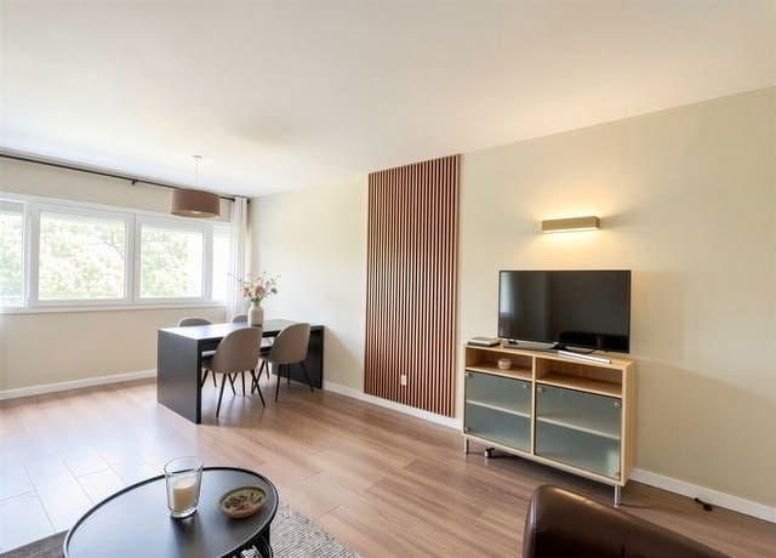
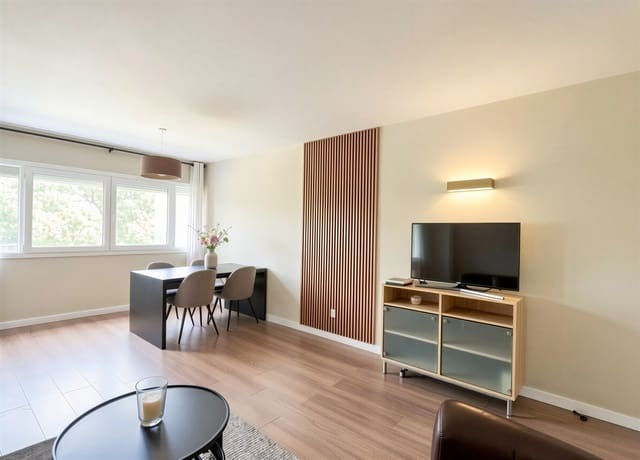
- decorative bowl (242, 503)
